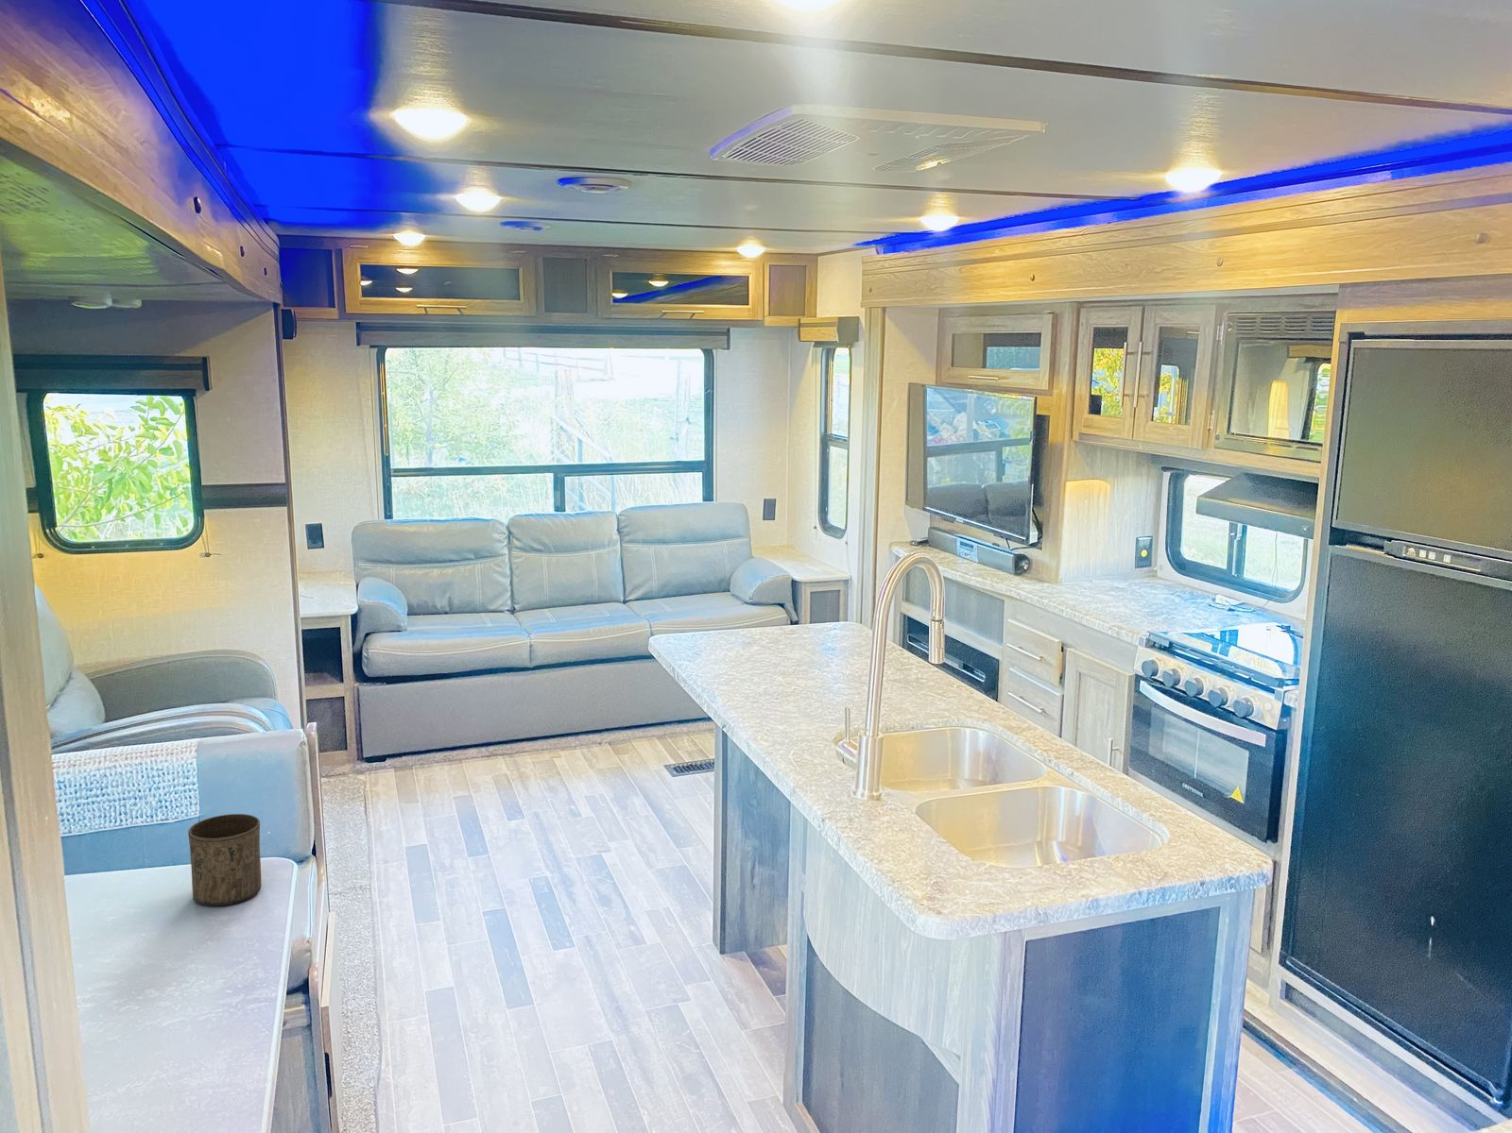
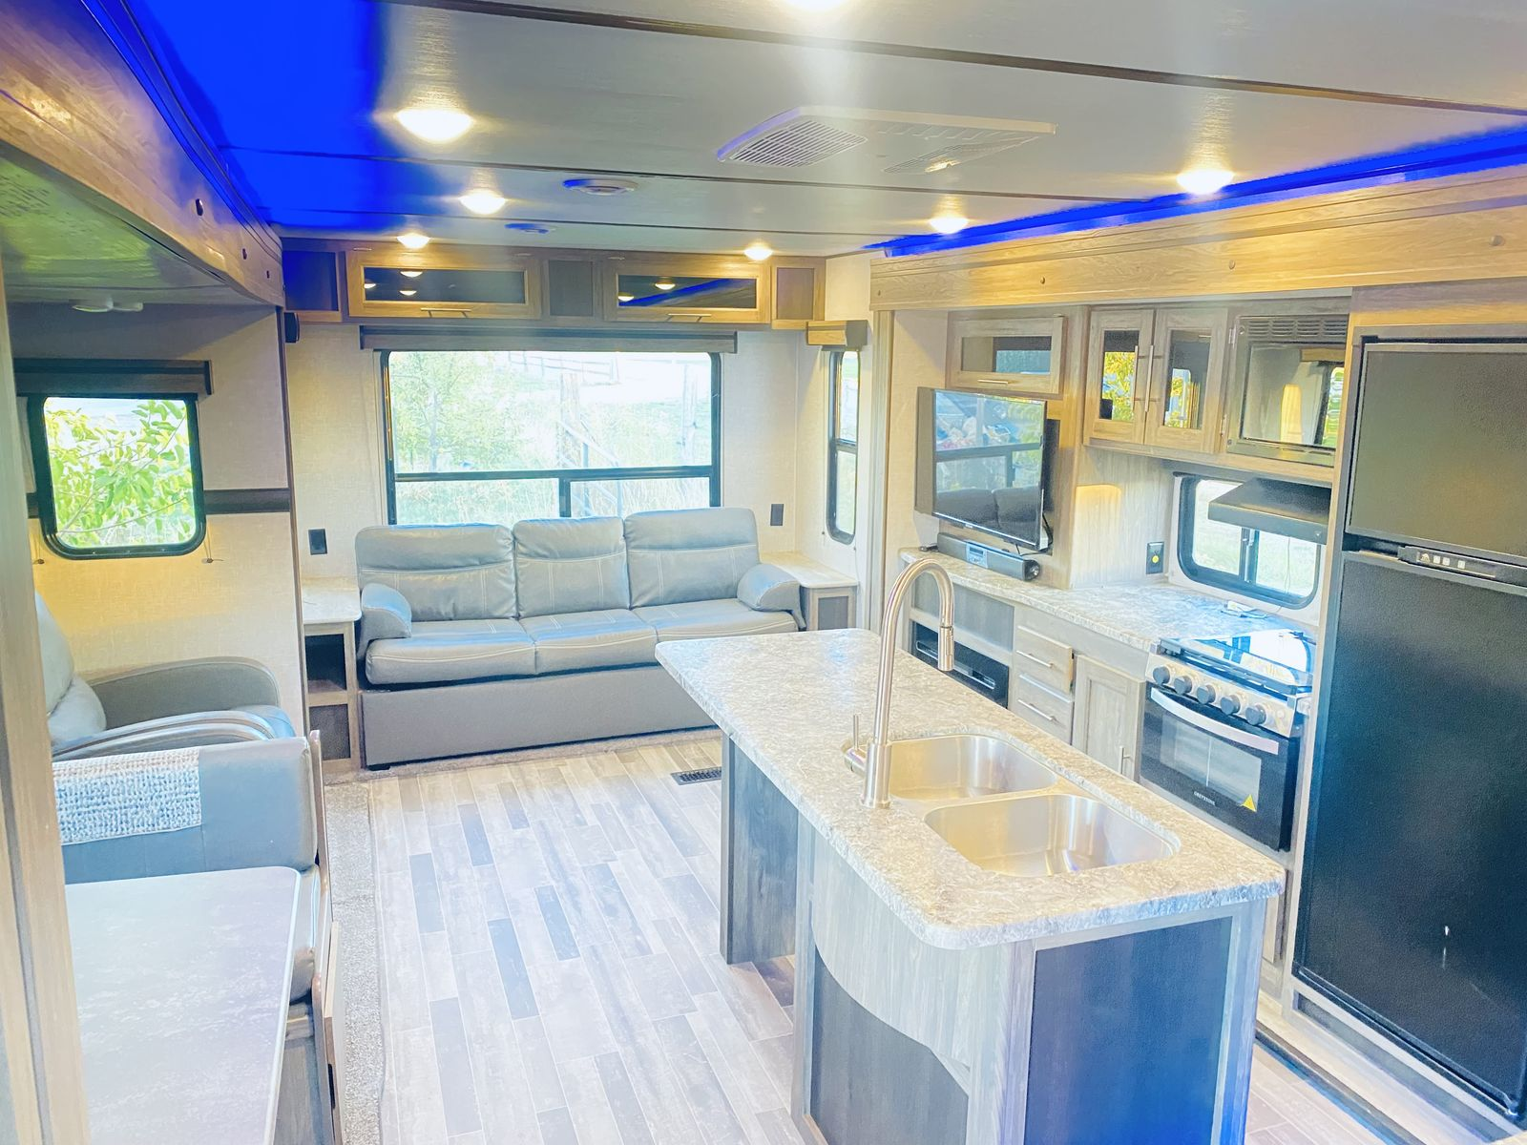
- cup (226, 859)
